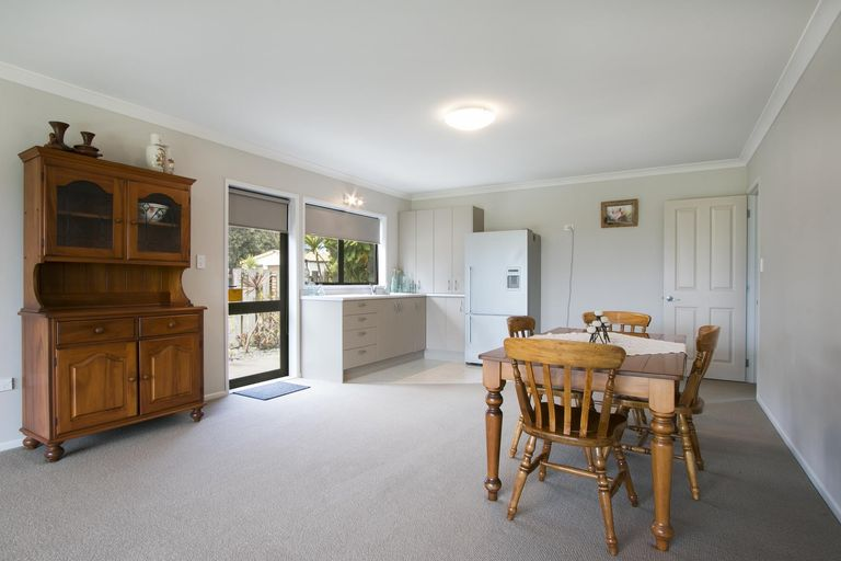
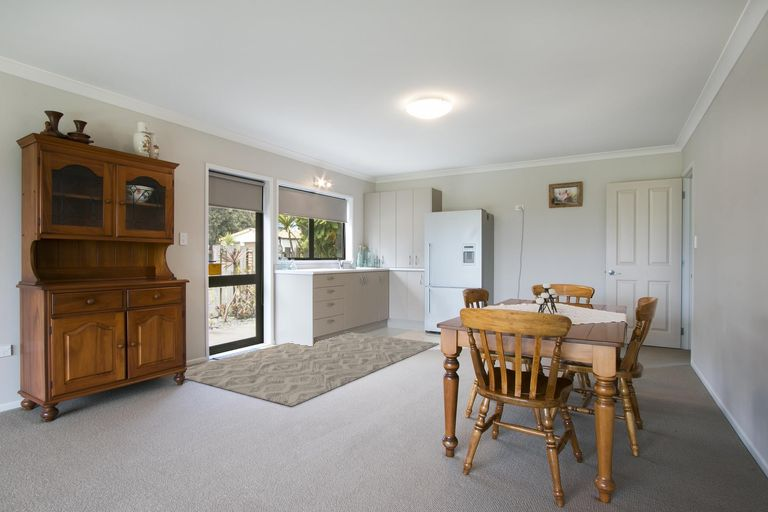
+ rug (322, 356)
